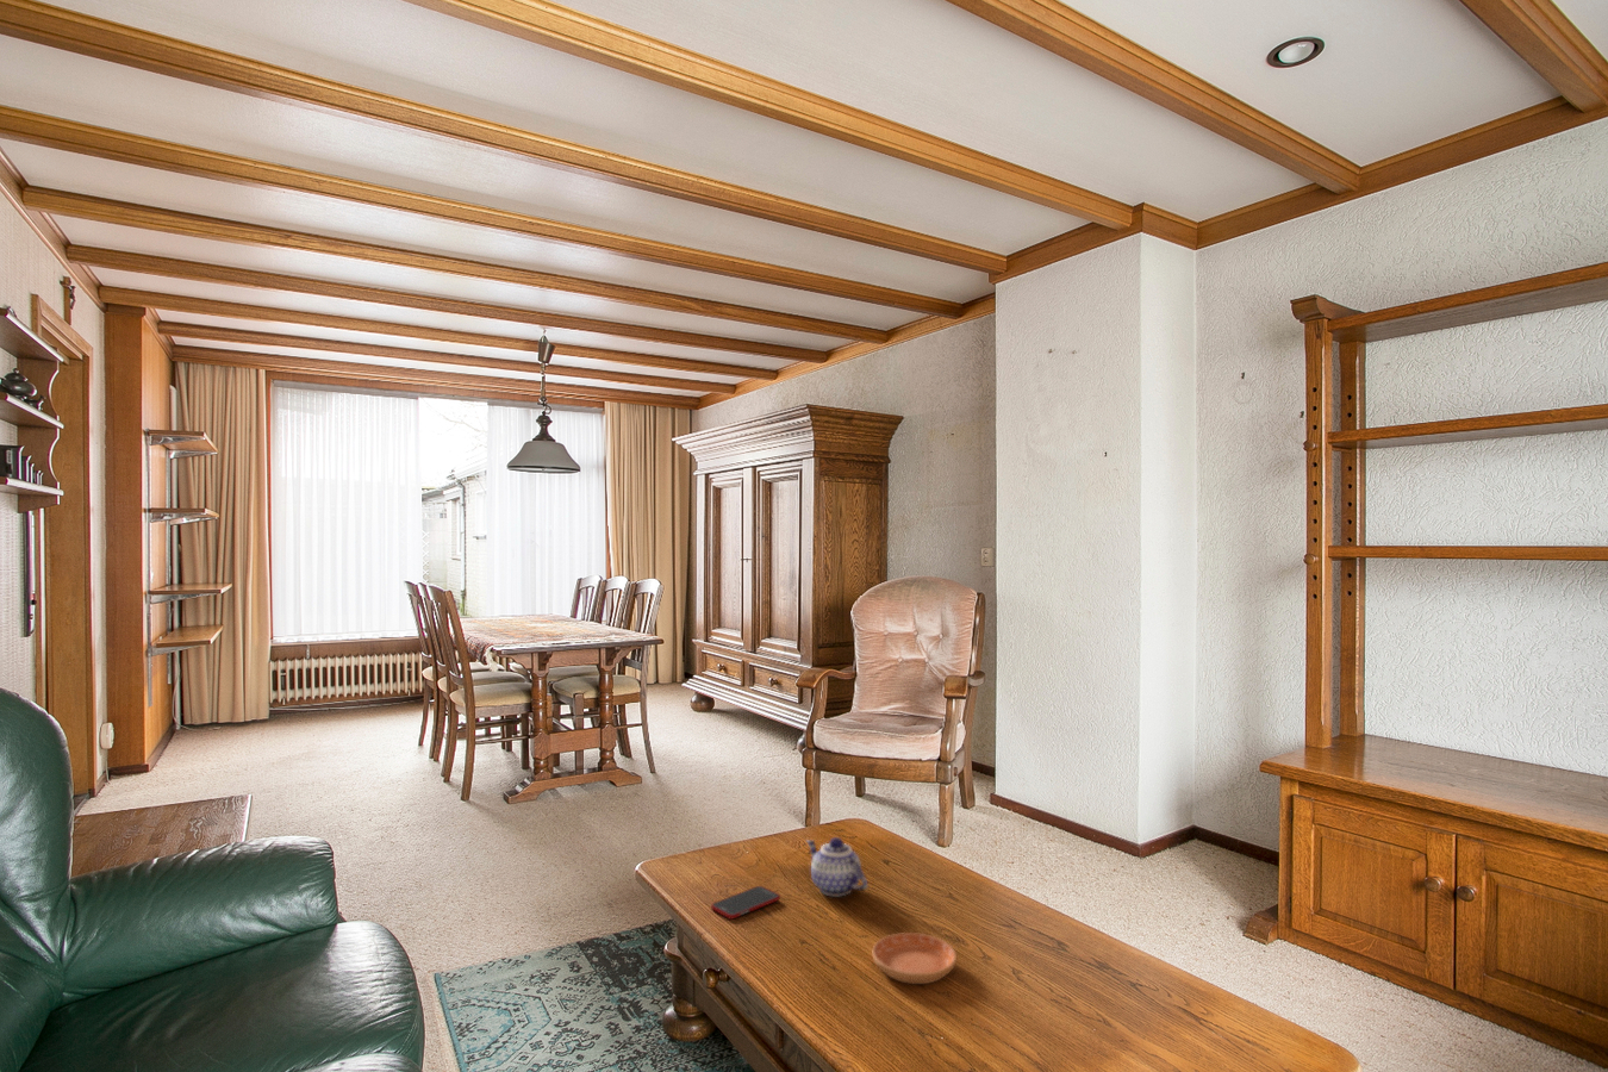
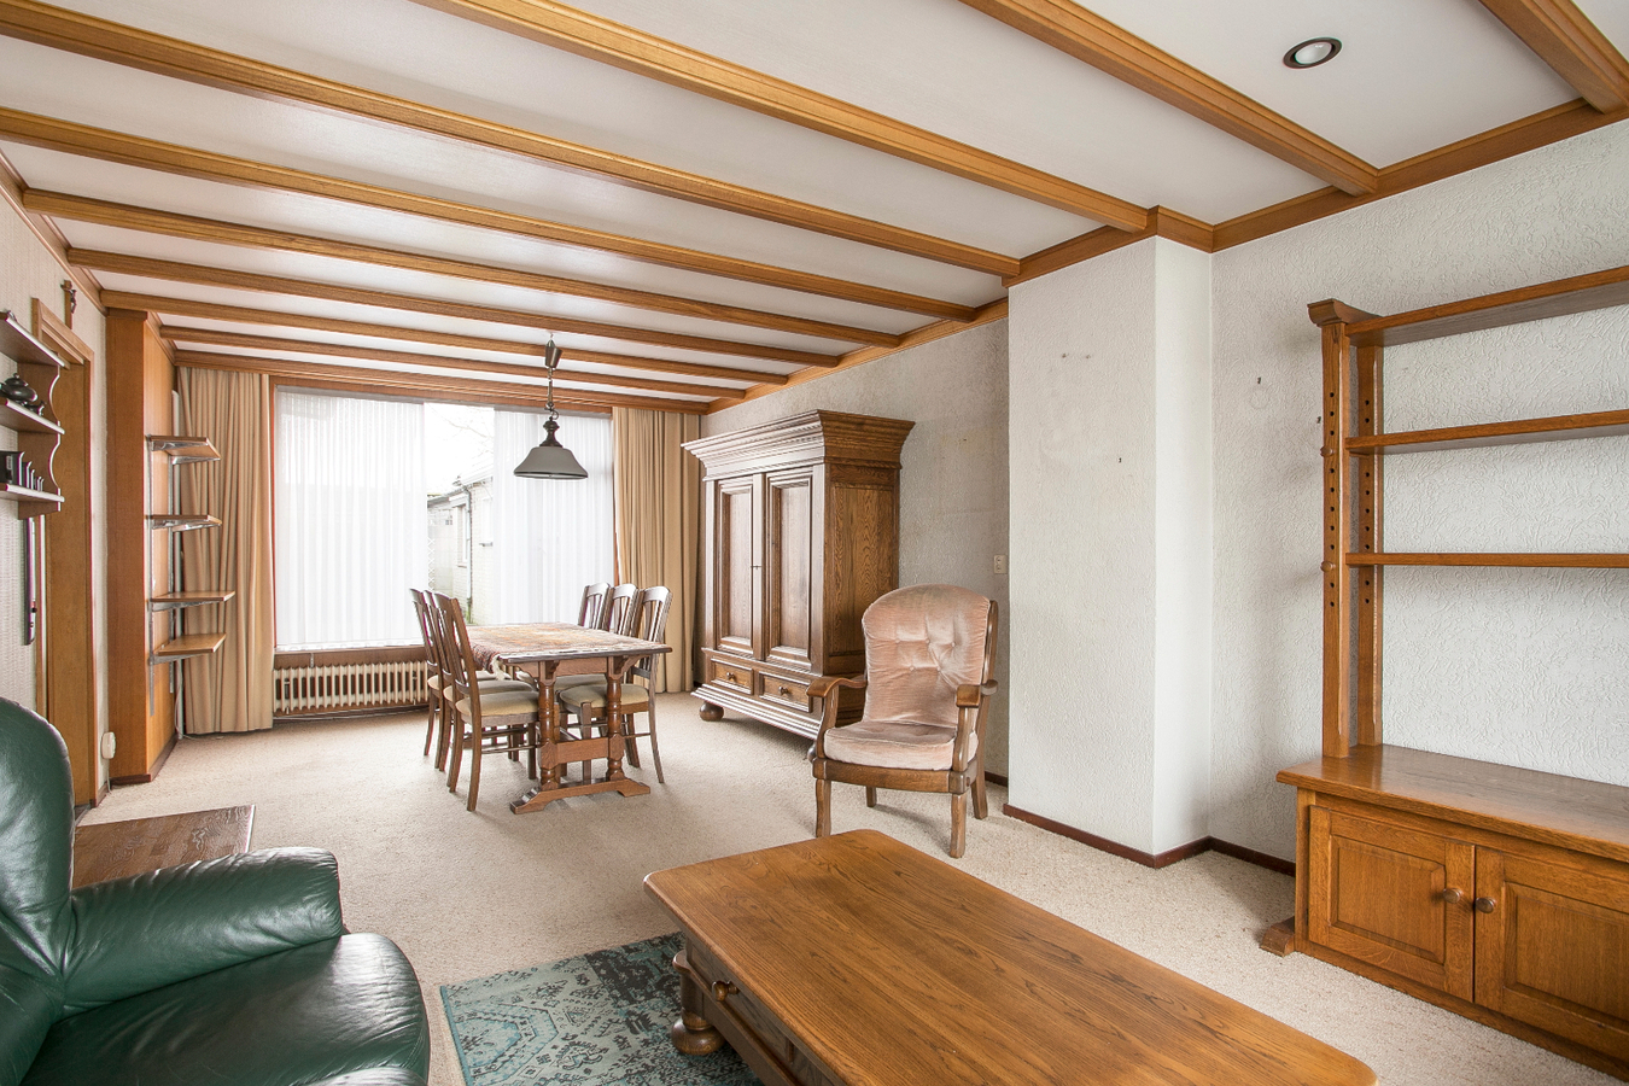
- cell phone (745, 902)
- teapot (835, 863)
- saucer (914, 958)
